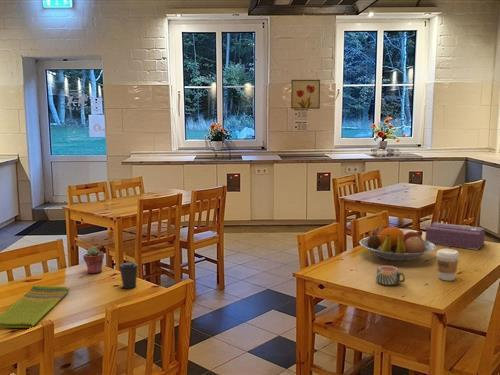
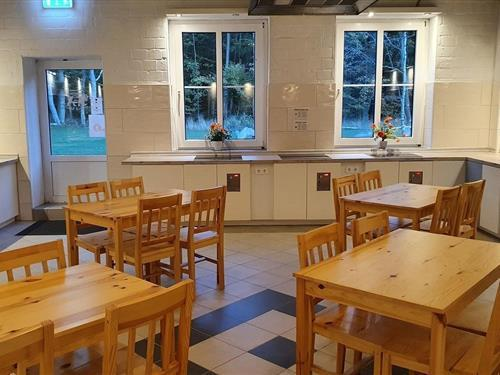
- coffee cup (447, 264)
- tissue box (454, 235)
- wall art (305, 94)
- potted succulent (93, 259)
- coffee cup (129, 274)
- mug (390, 275)
- dish towel (33, 304)
- fruit bowl (397, 241)
